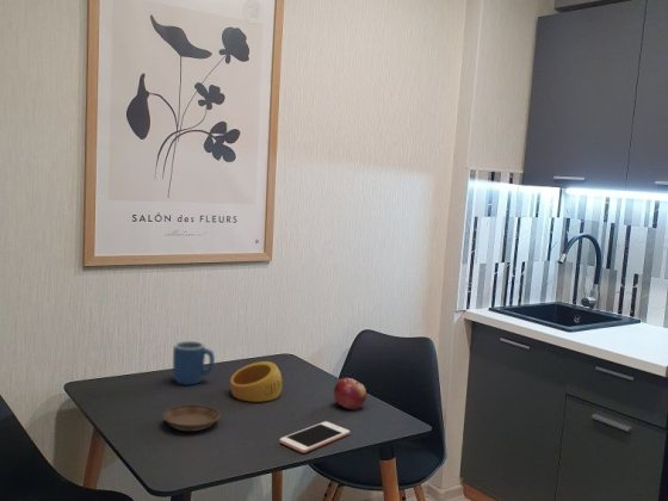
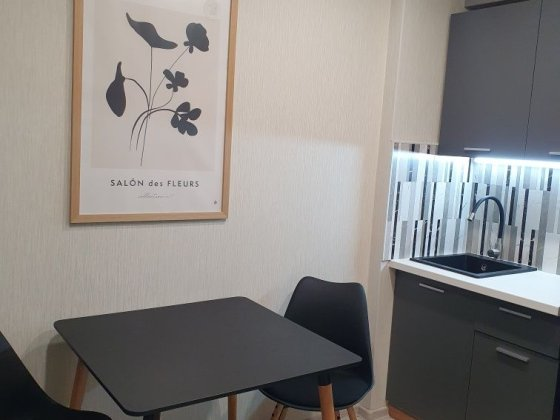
- fruit (350, 391)
- cell phone (315, 435)
- ring (256, 378)
- saucer (191, 419)
- mug (192, 363)
